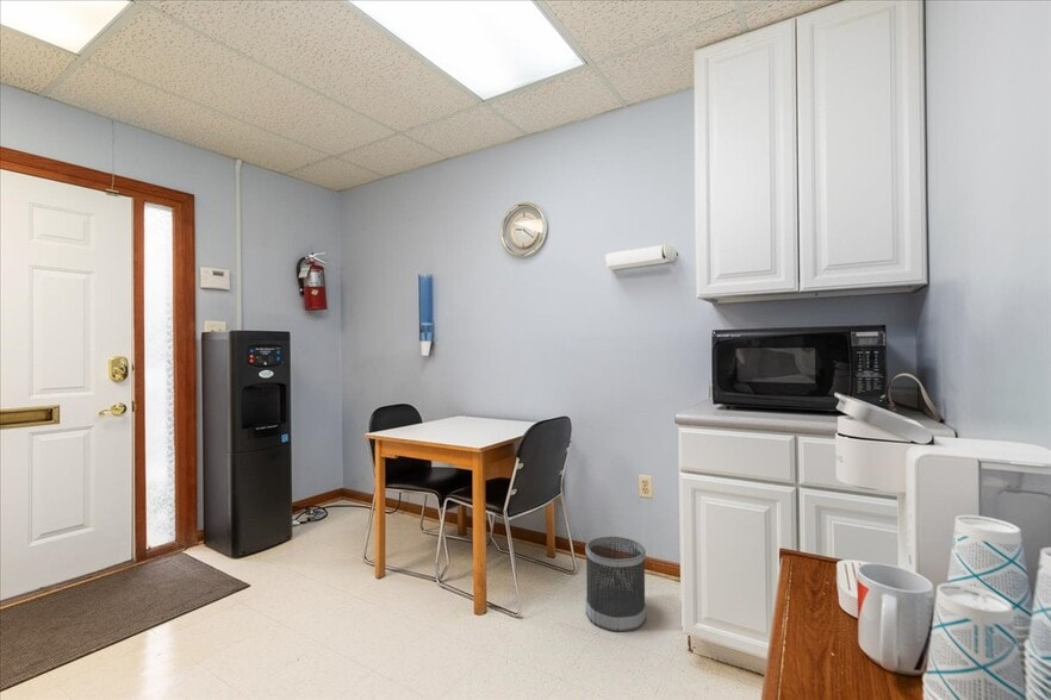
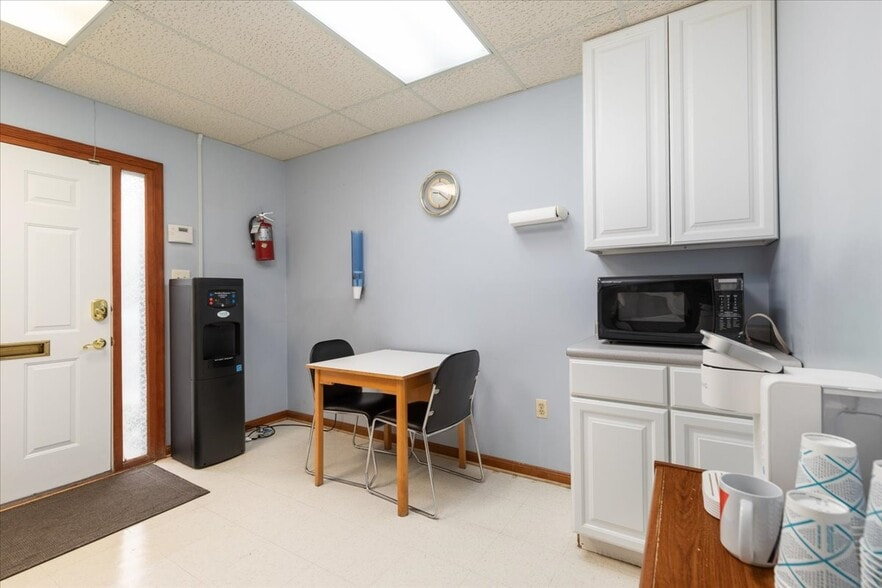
- wastebasket (615, 581)
